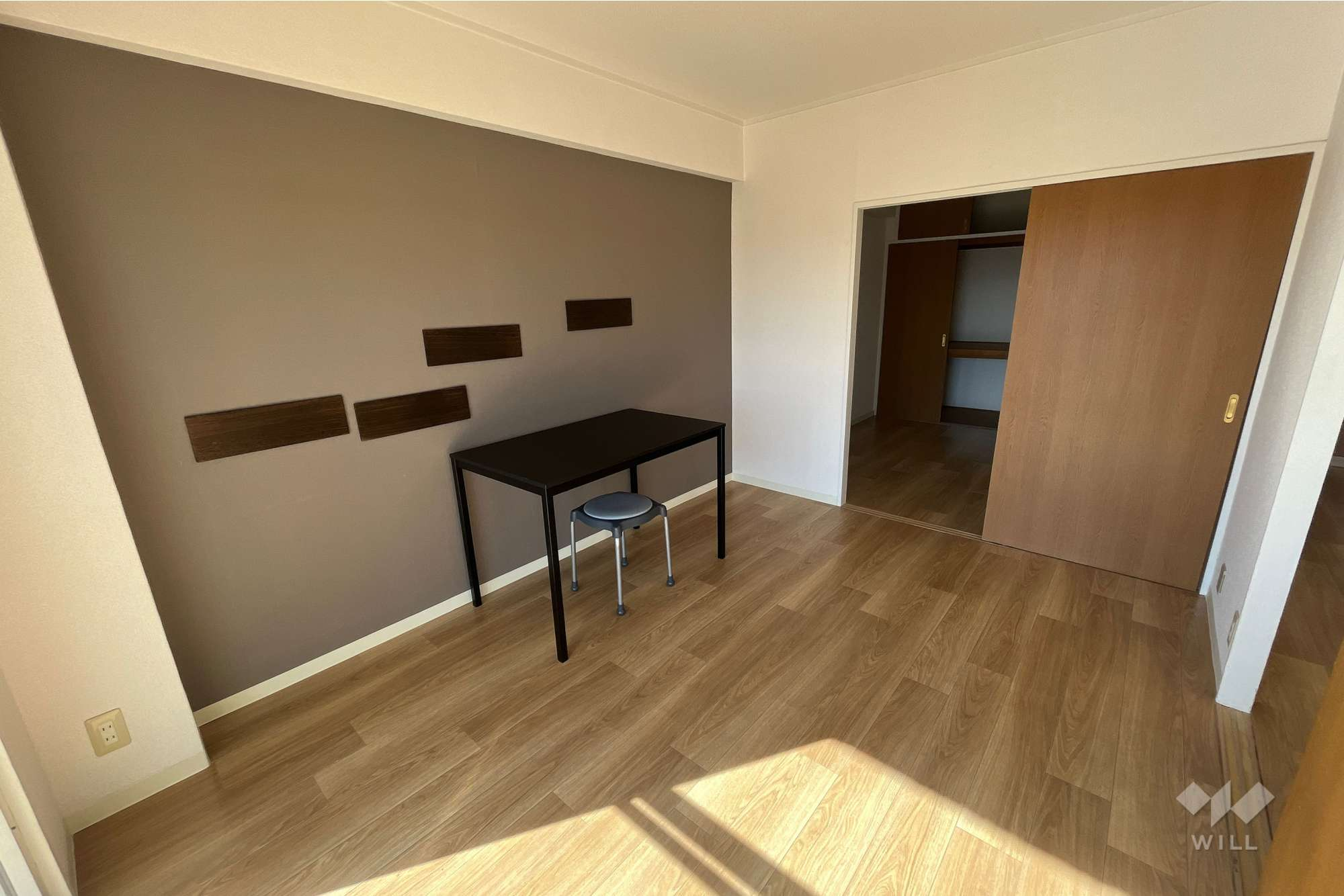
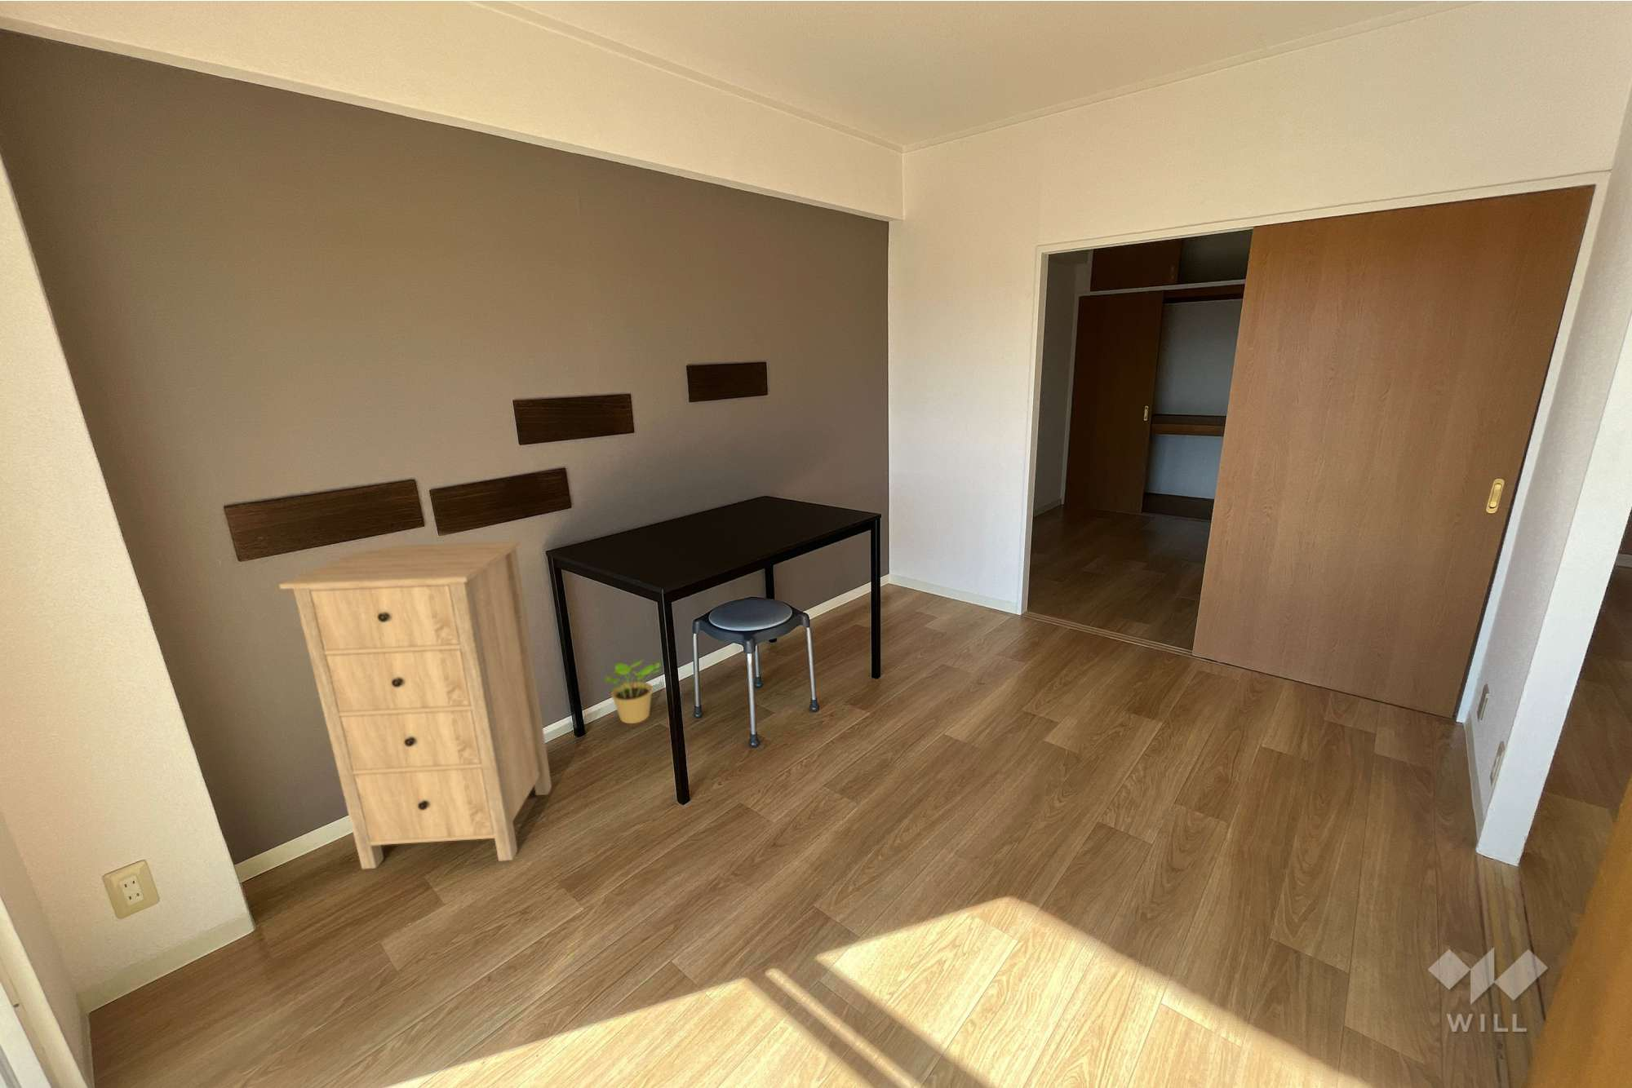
+ potted plant (628, 686)
+ storage cabinet (440, 702)
